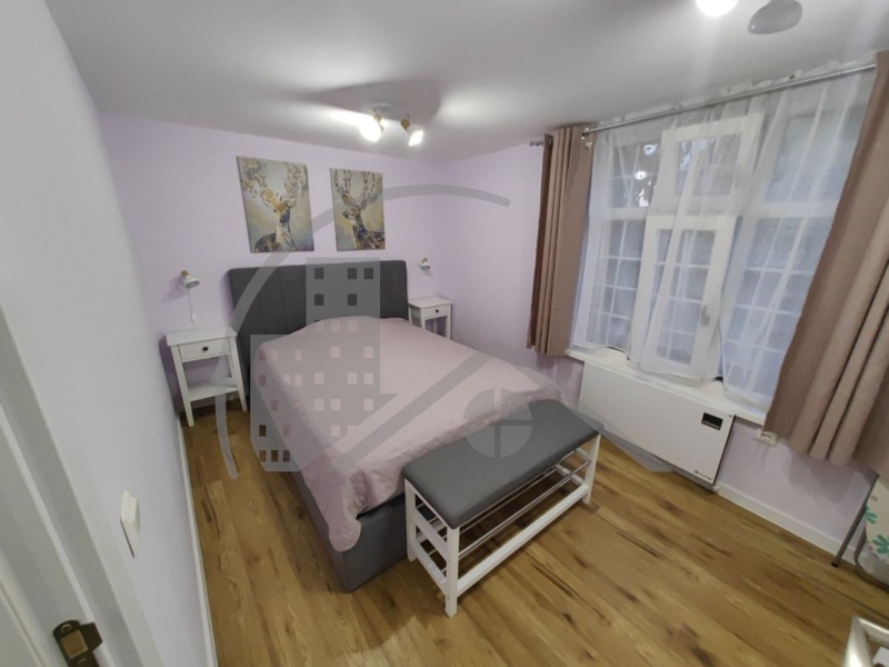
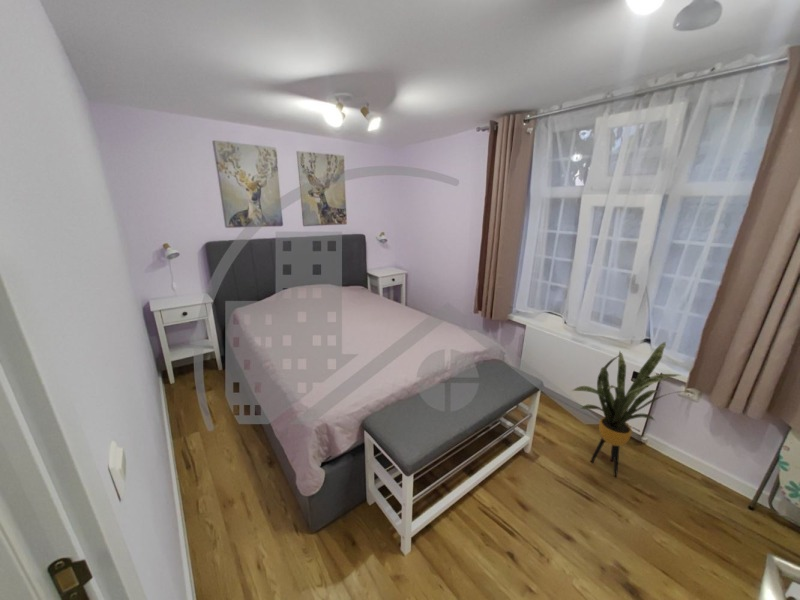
+ house plant (628, 413)
